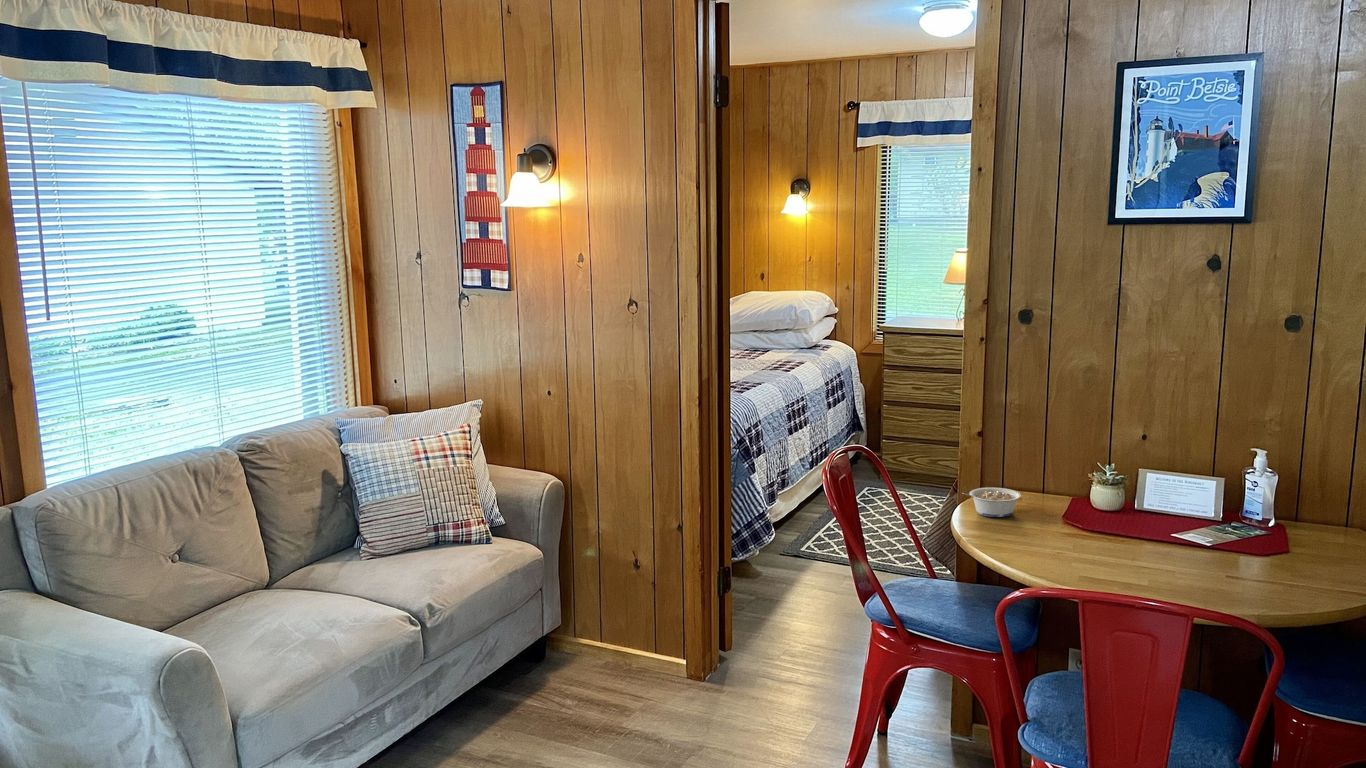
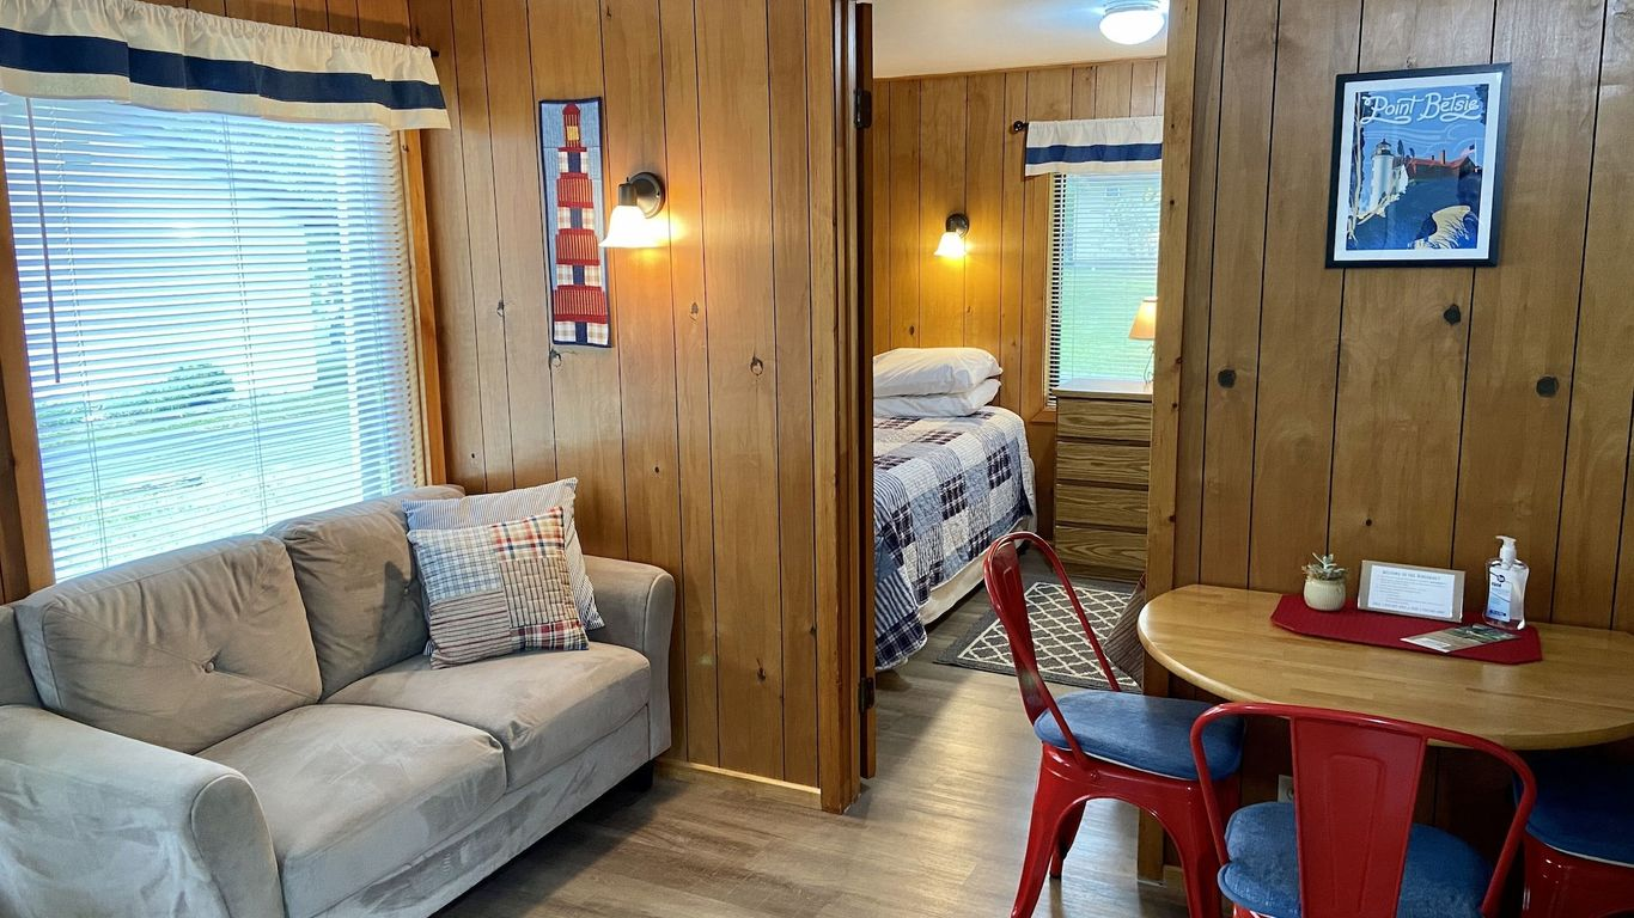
- legume (993, 501)
